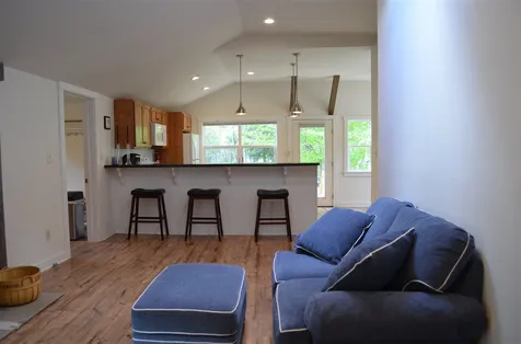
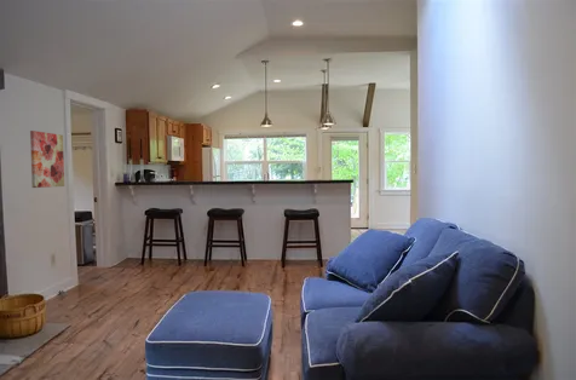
+ wall art (47, 160)
